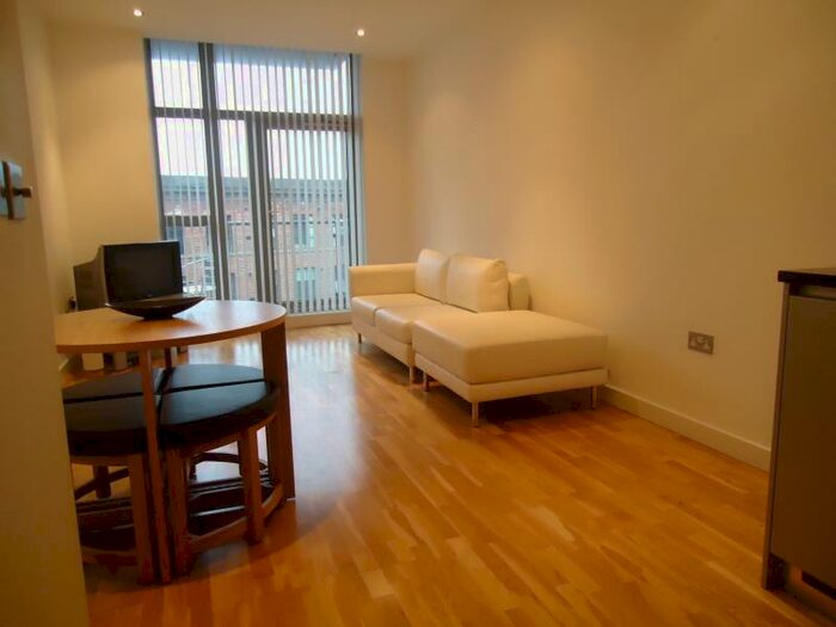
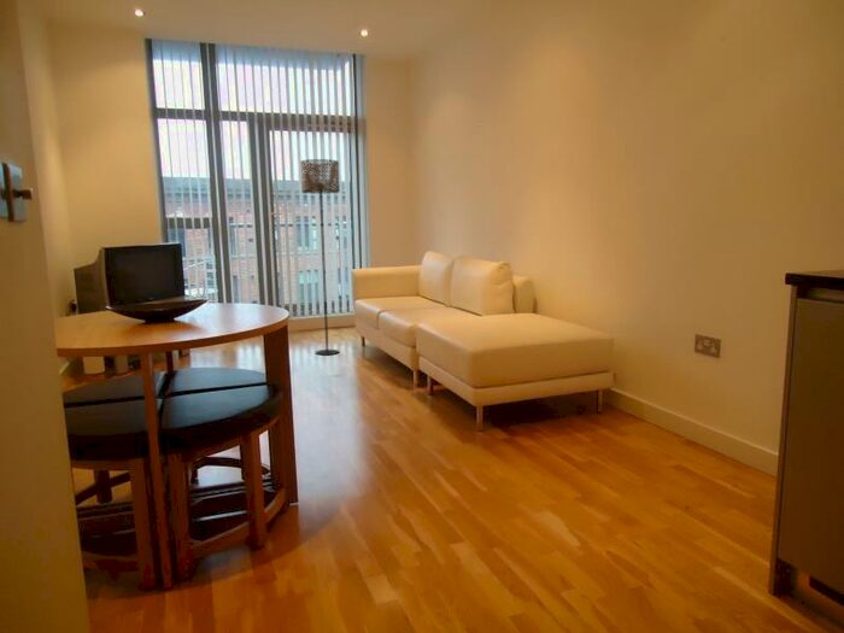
+ floor lamp (323, 259)
